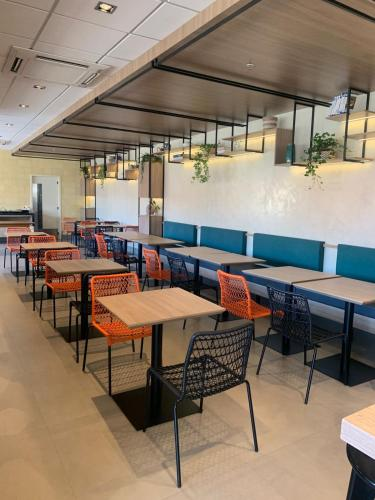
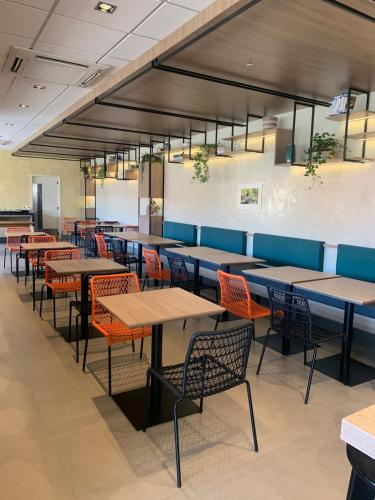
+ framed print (249, 196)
